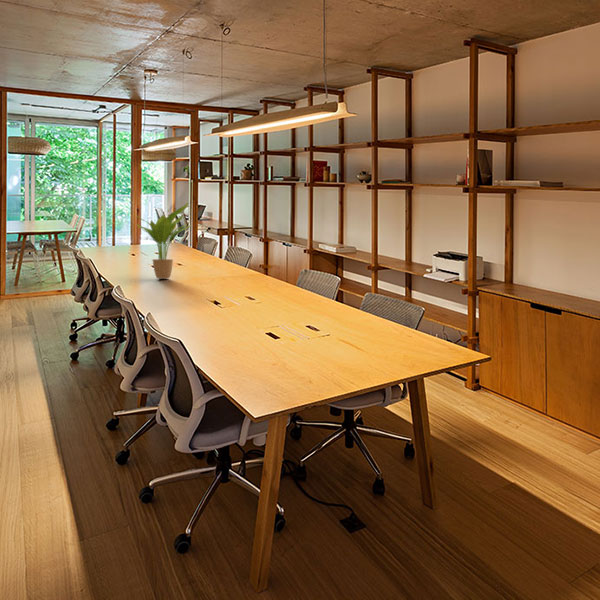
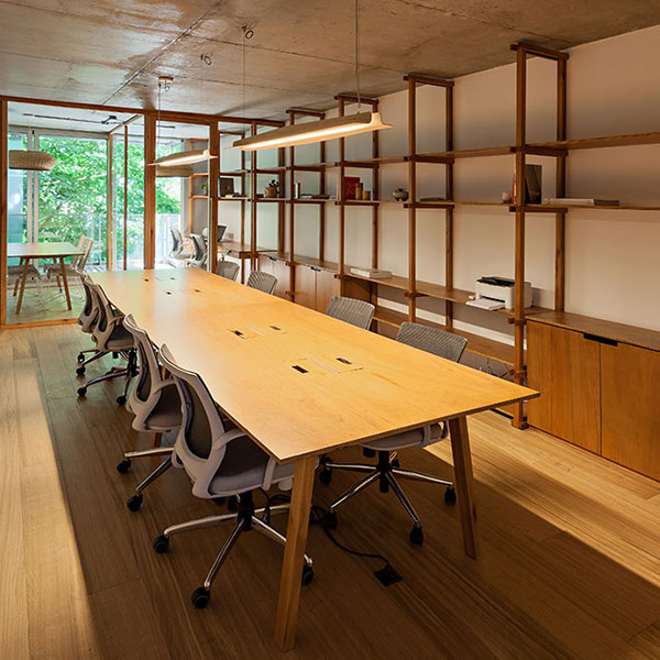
- potted plant (166, 241)
